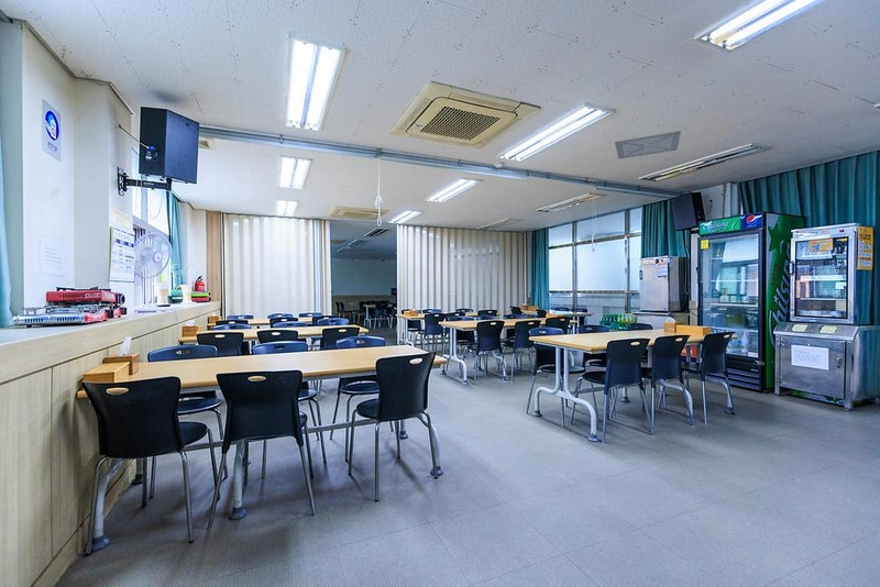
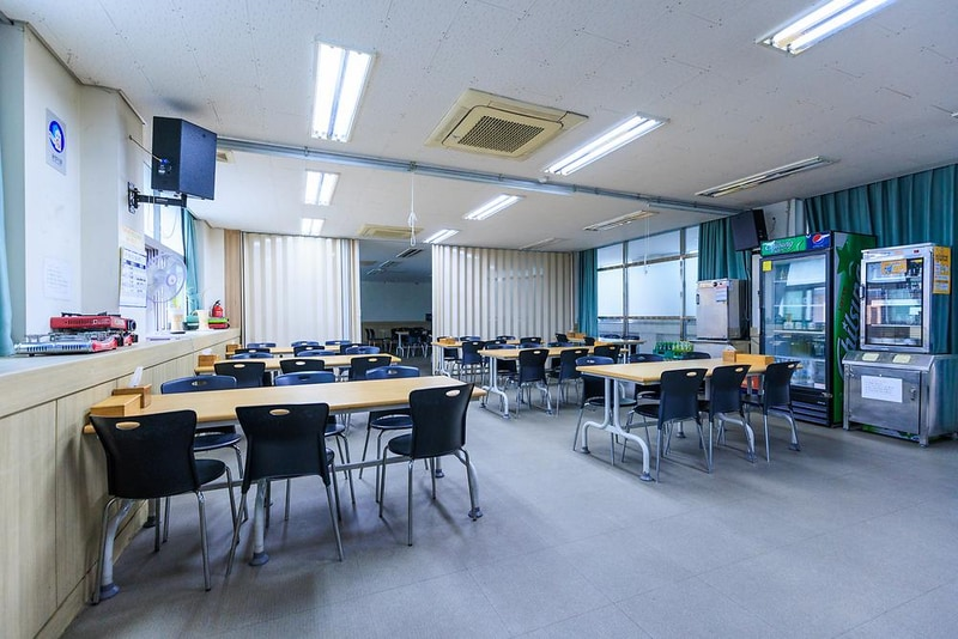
- ceiling vent (647, 146)
